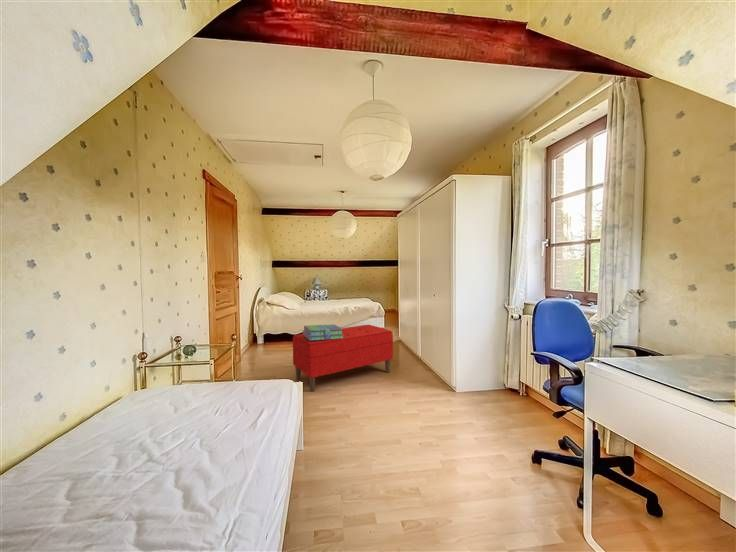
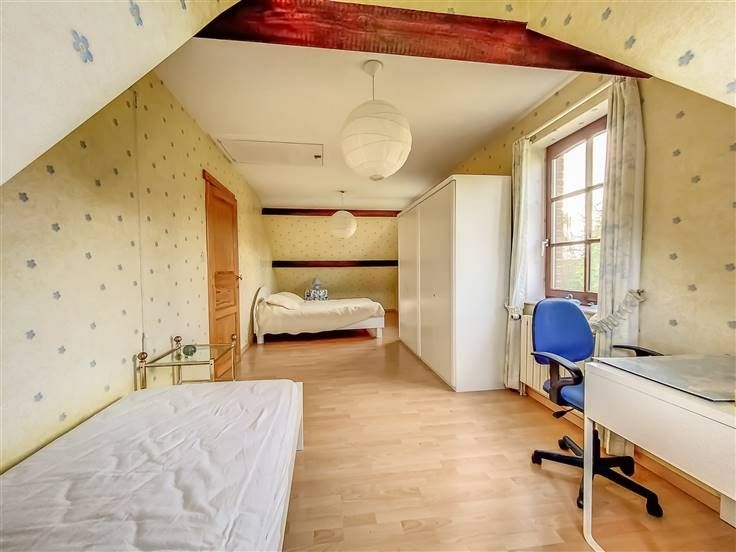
- bench (344, 354)
- stack of books (322, 332)
